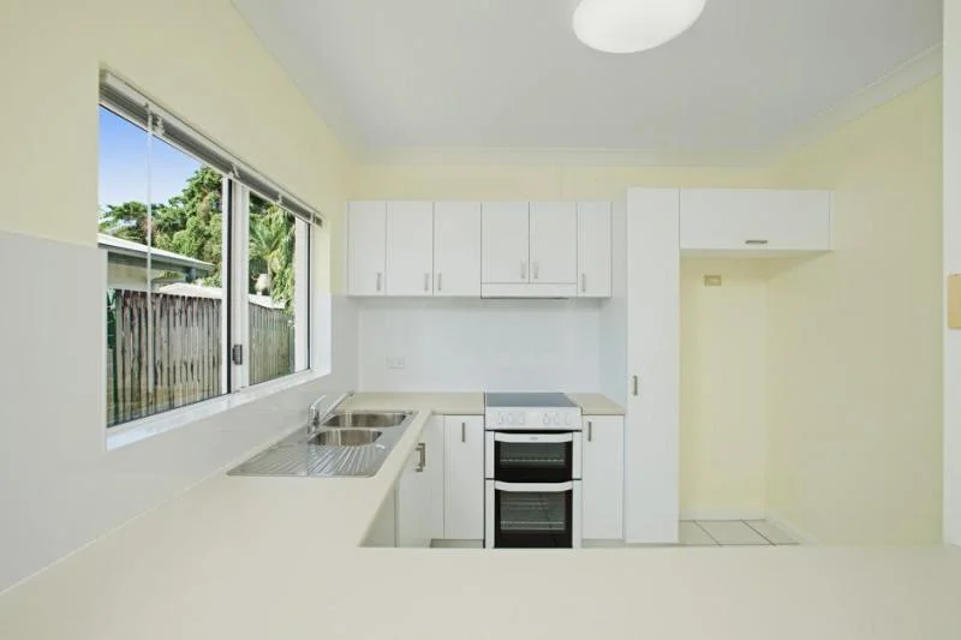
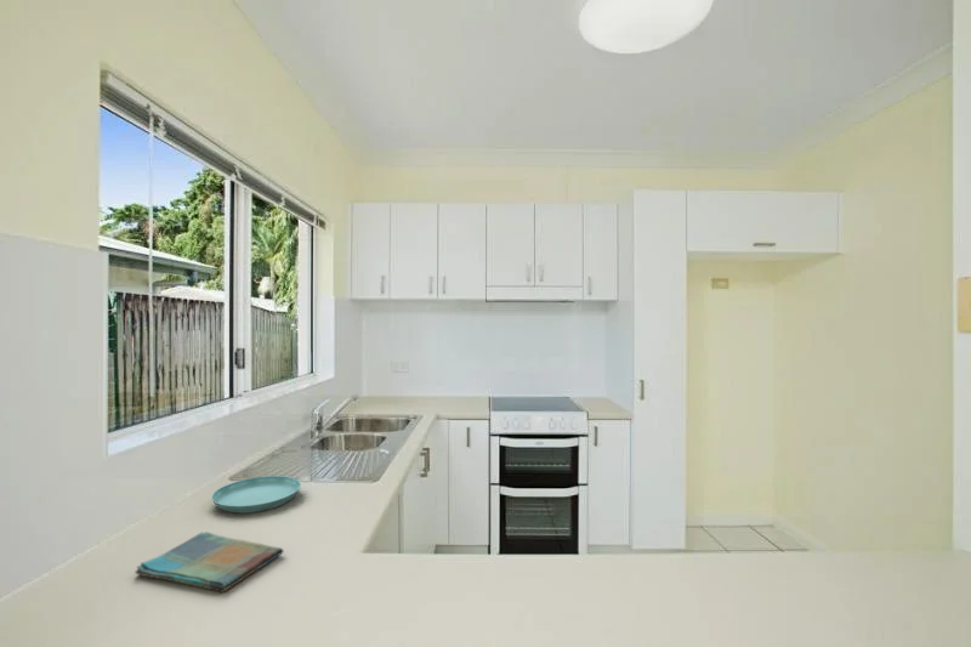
+ dish towel (212, 558)
+ saucer (257, 494)
